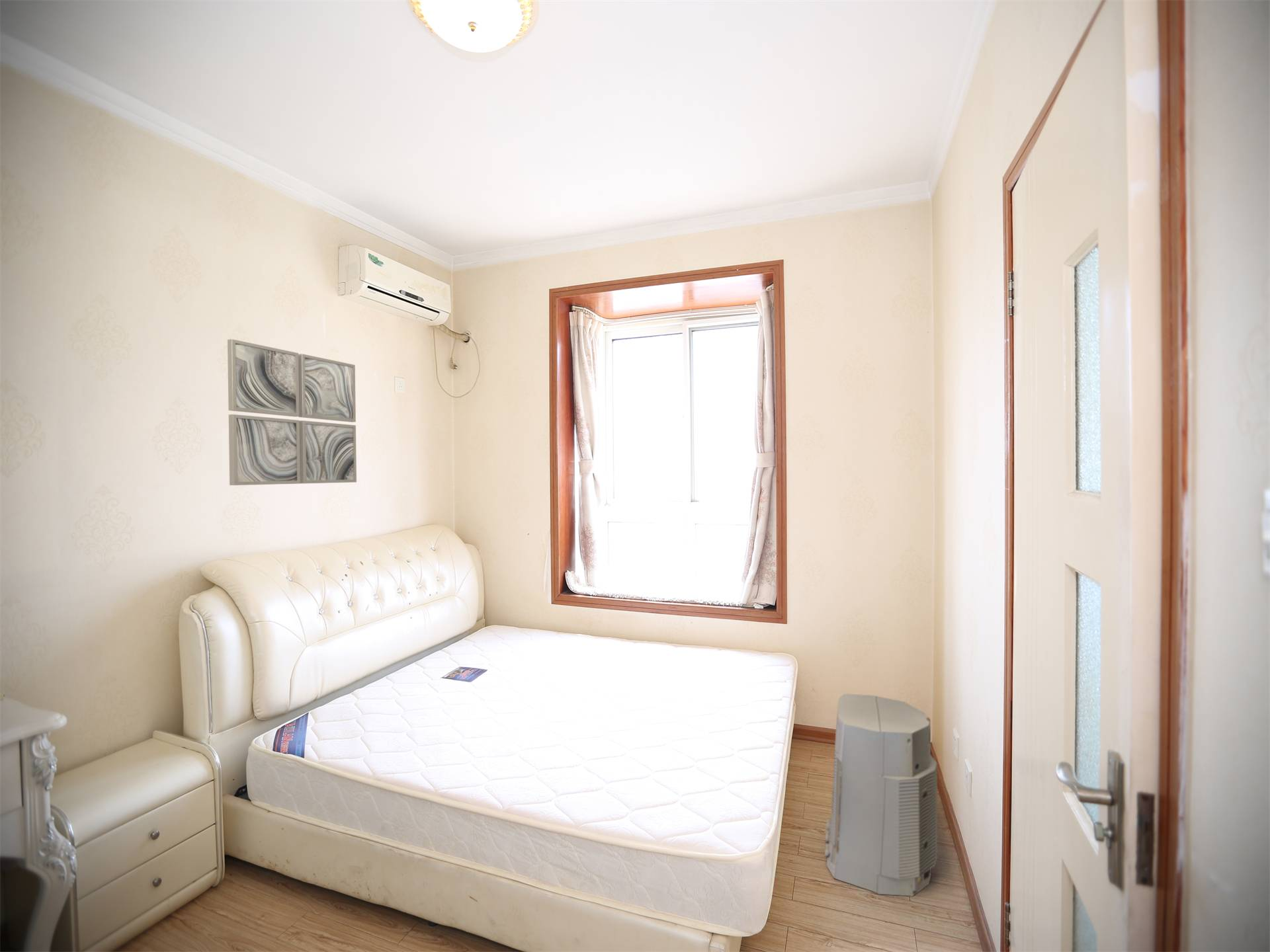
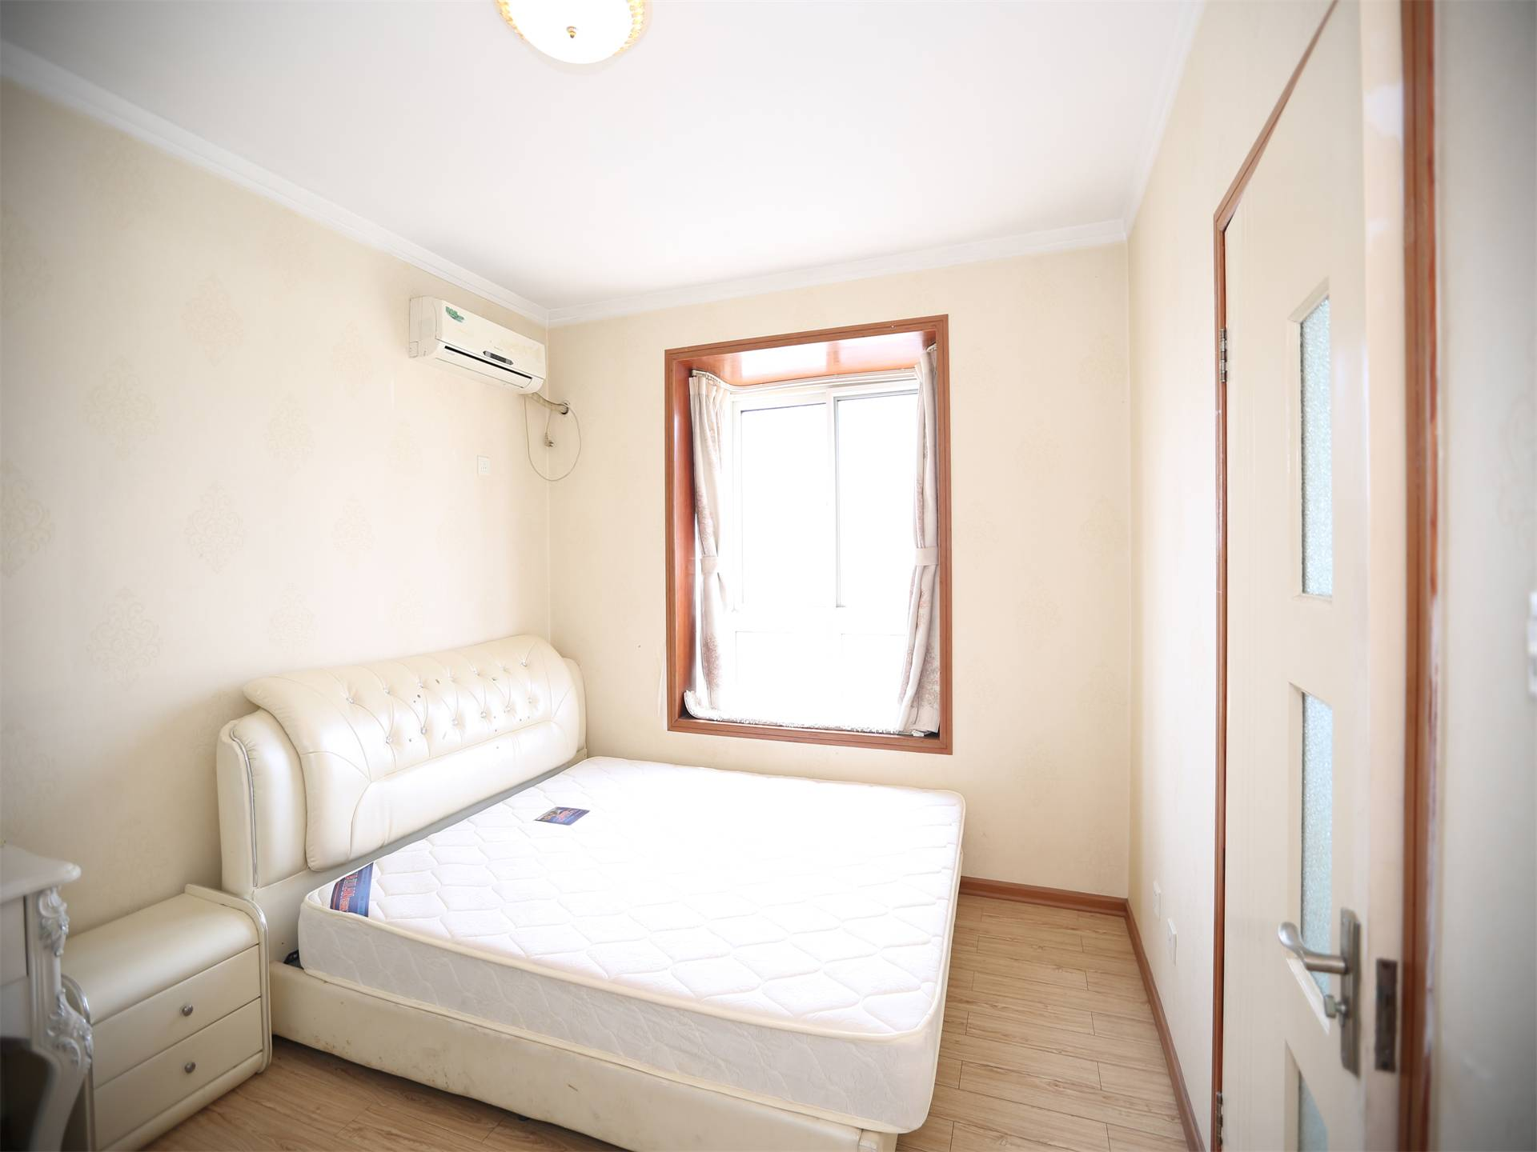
- wall art (299, 416)
- air purifier (878, 787)
